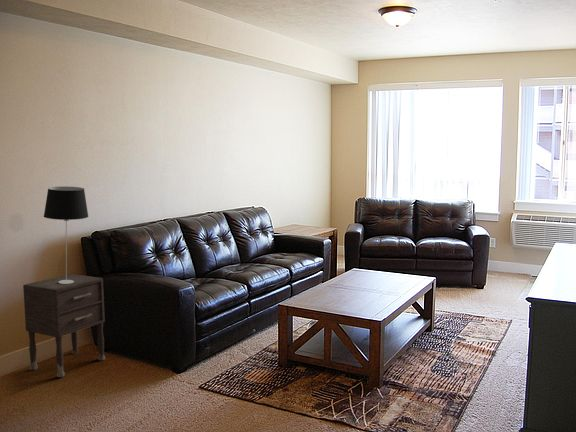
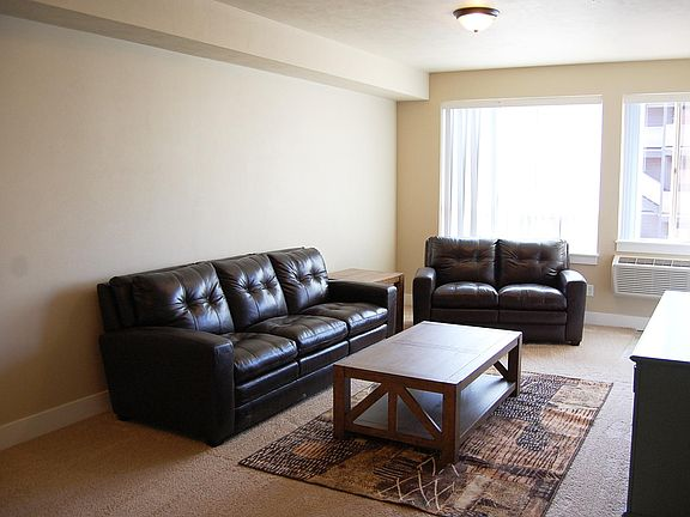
- table lamp (66, 235)
- nightstand (66, 323)
